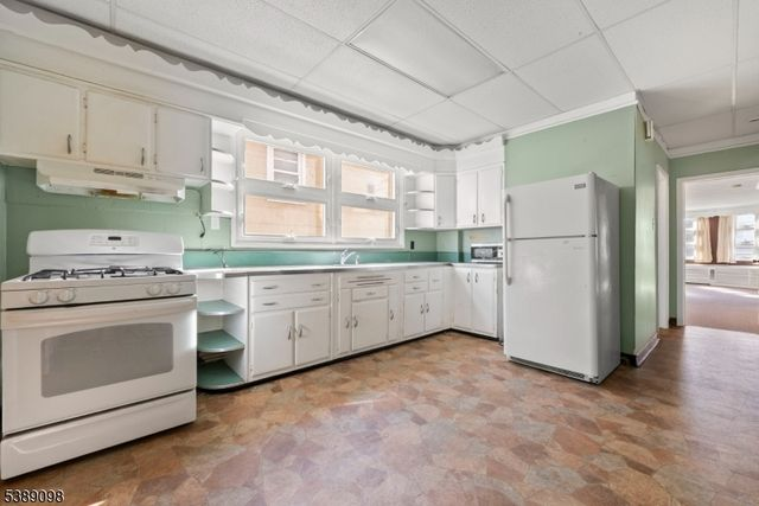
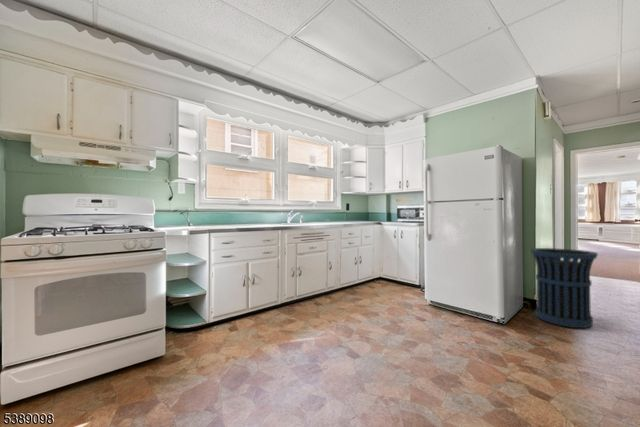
+ trash can (562, 285)
